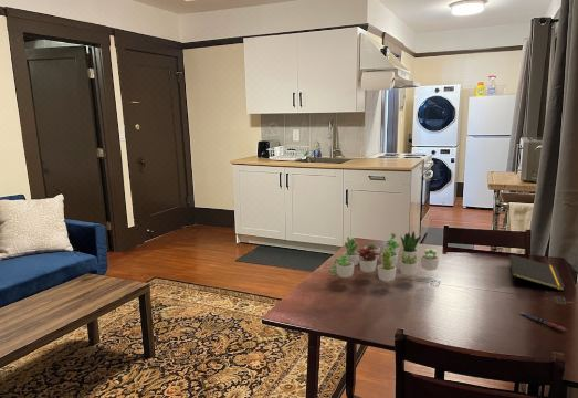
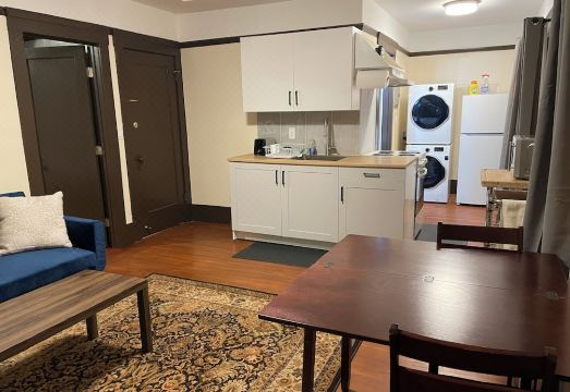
- notepad (534, 271)
- pen (542, 320)
- succulent plant (372, 252)
